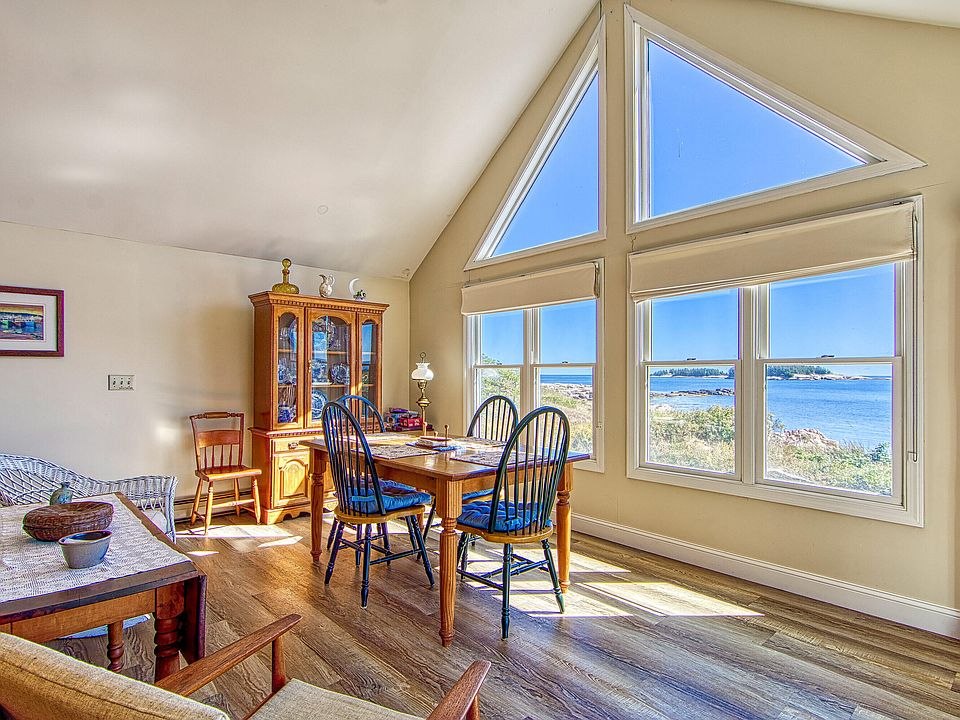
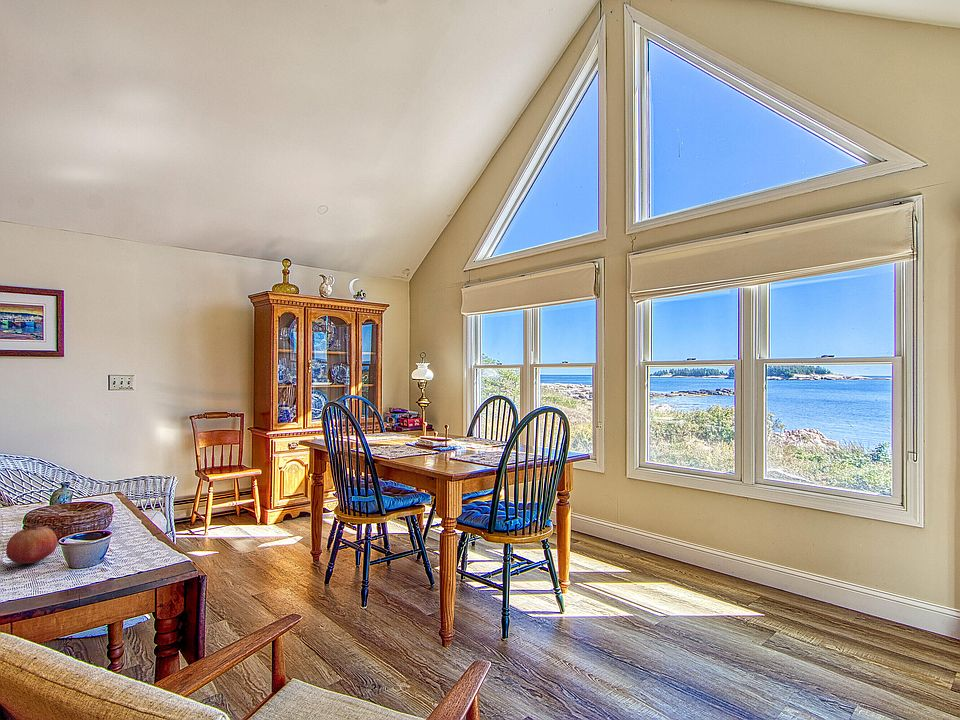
+ fruit (32, 543)
